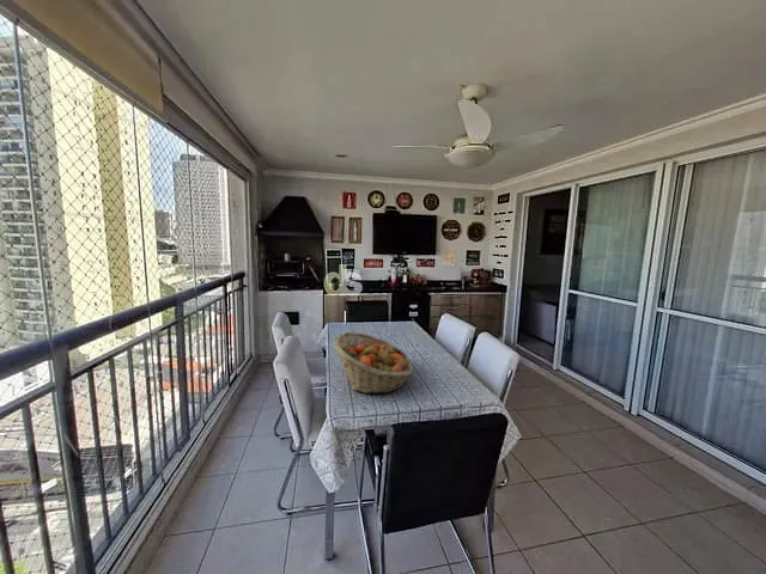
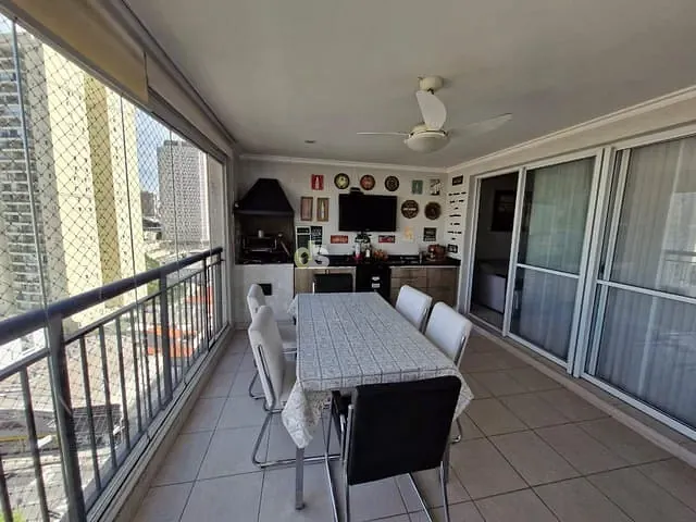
- fruit basket (372, 359)
